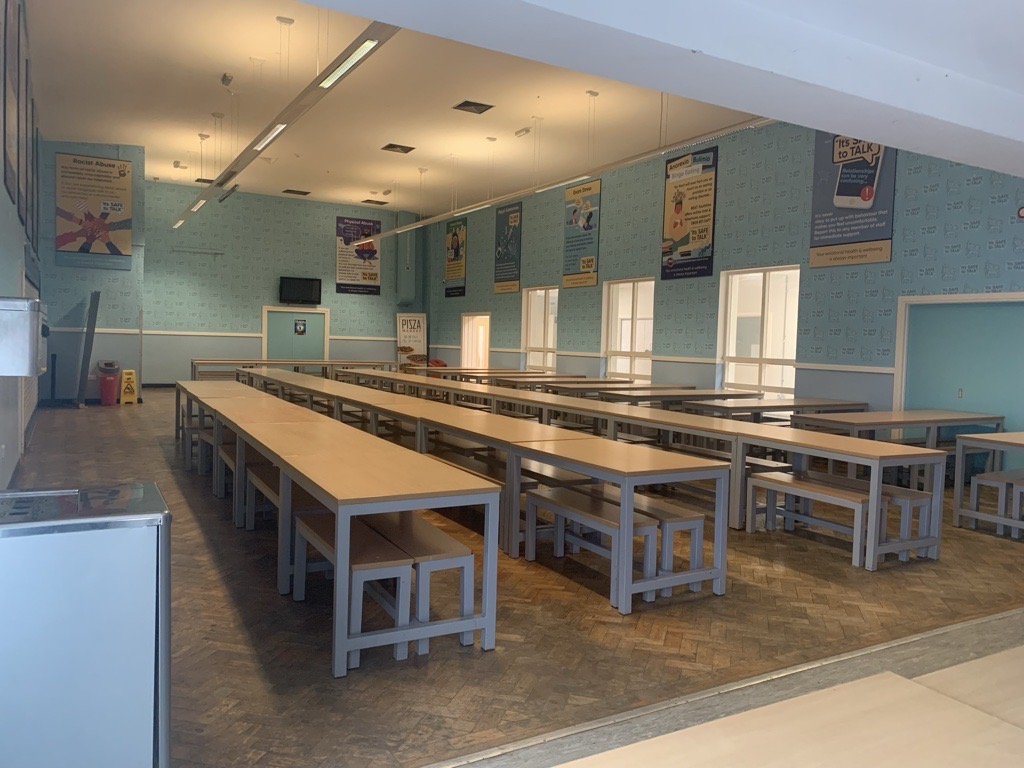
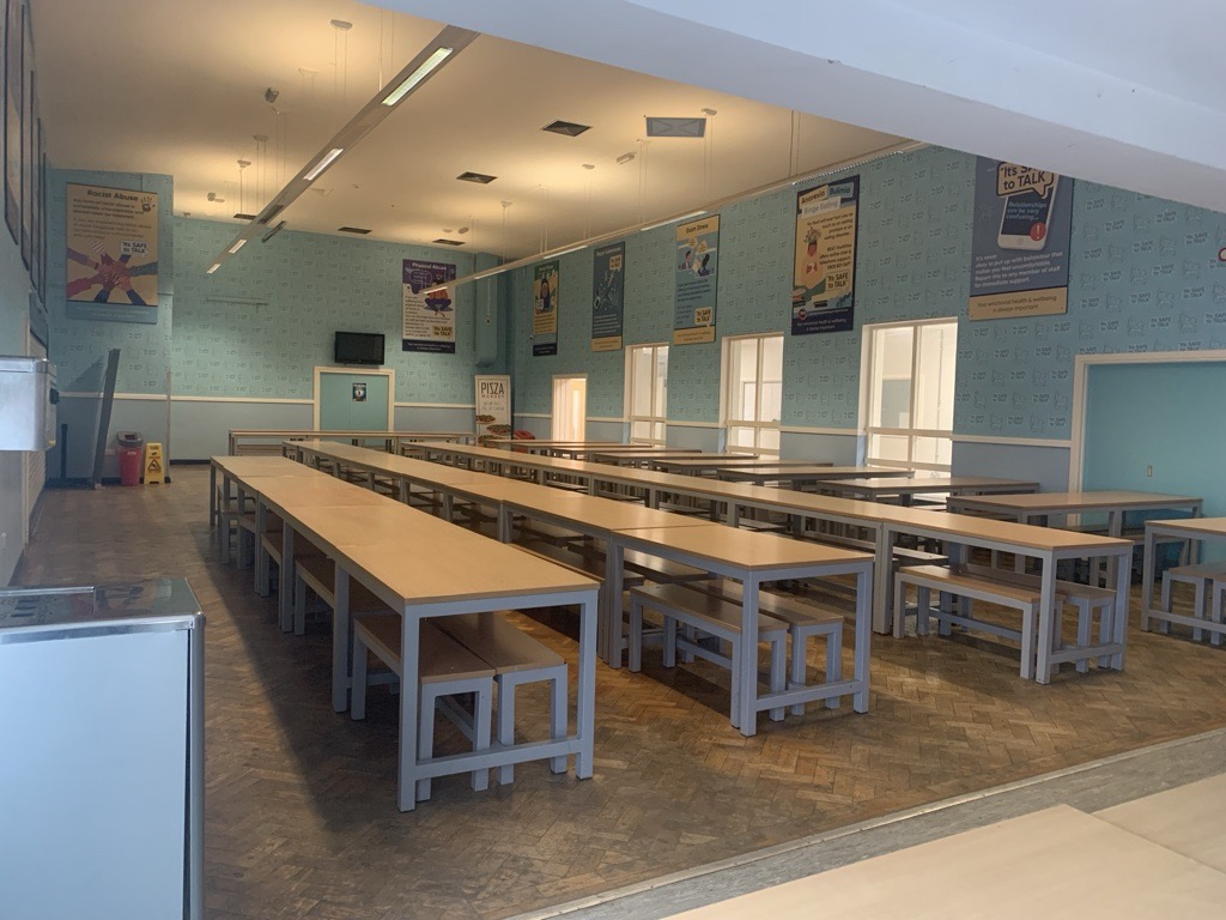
+ ceiling vent (675, 127)
